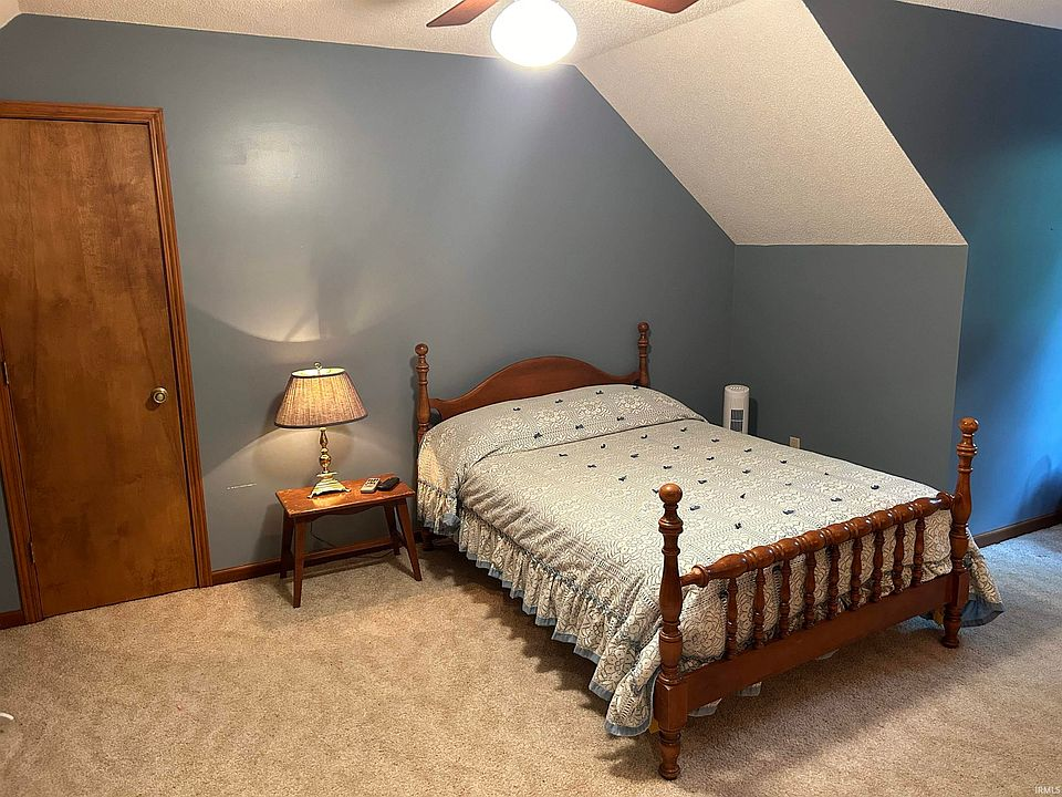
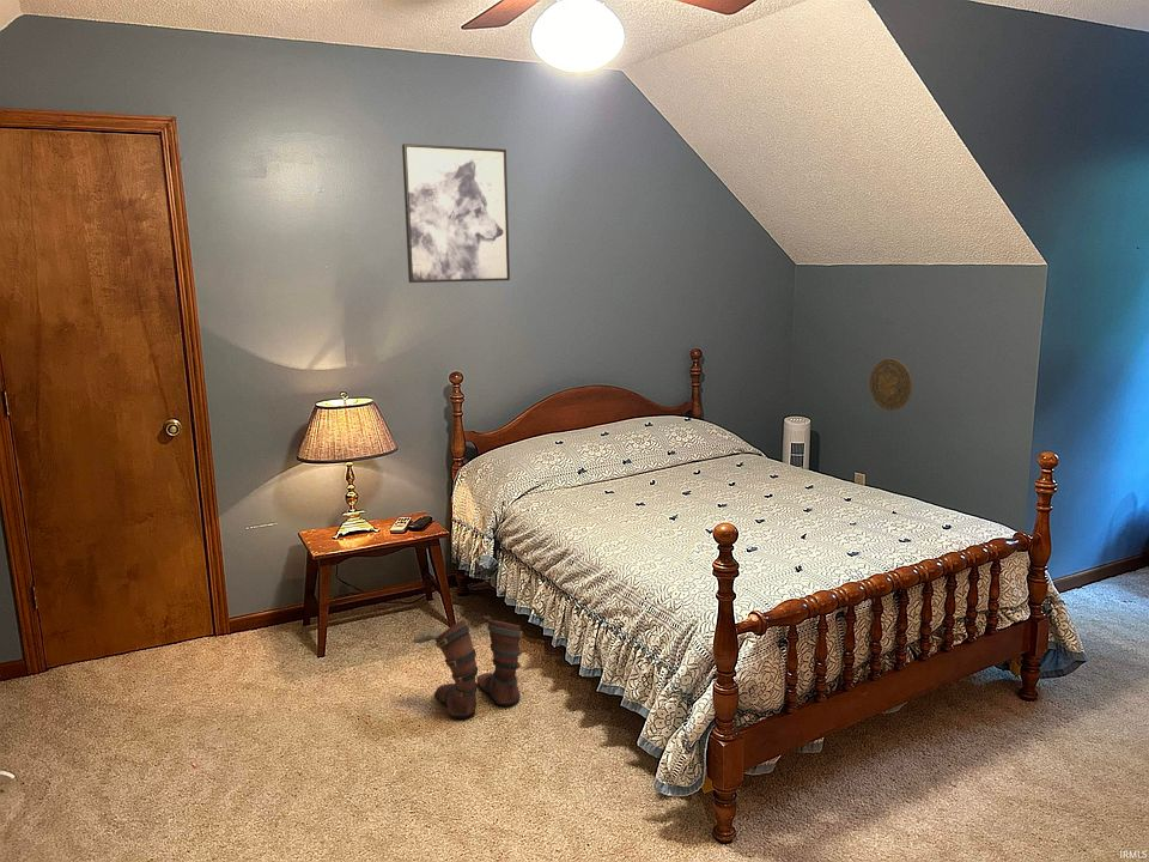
+ decorative plate (888, 384)
+ boots (468, 658)
+ wall art (457, 214)
